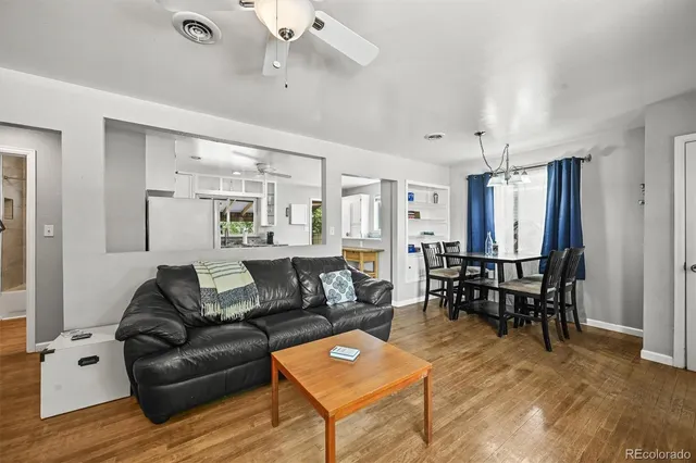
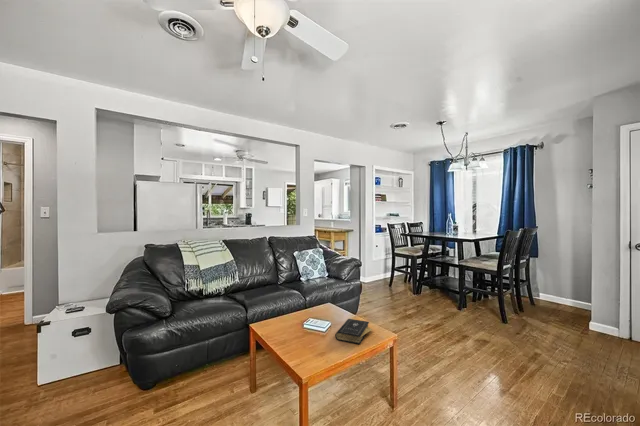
+ book (355, 330)
